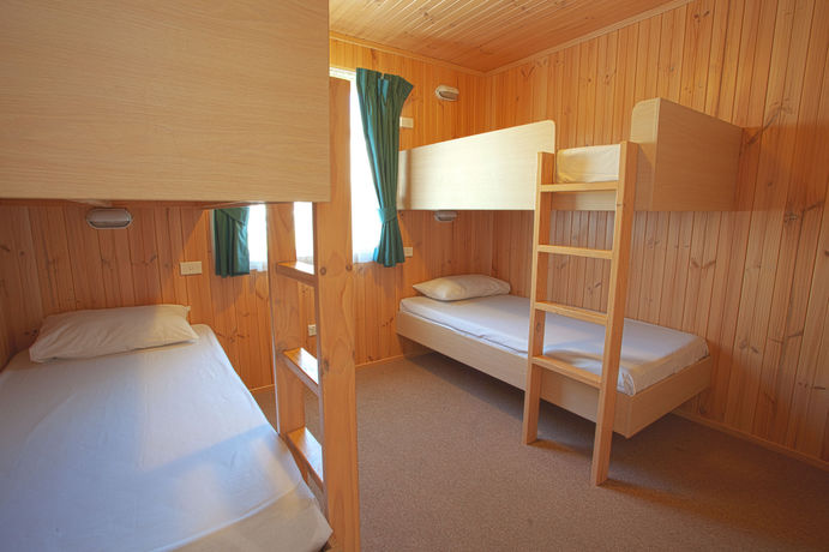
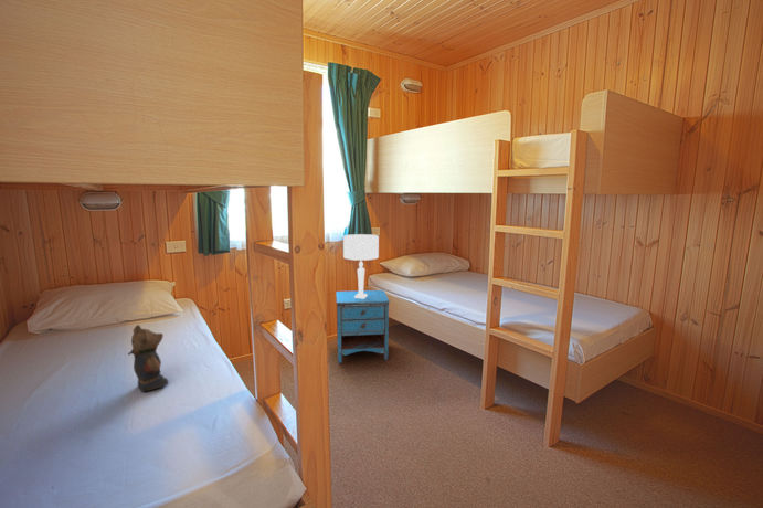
+ teddy bear (147, 357)
+ table lamp (360, 266)
+ nightstand (361, 325)
